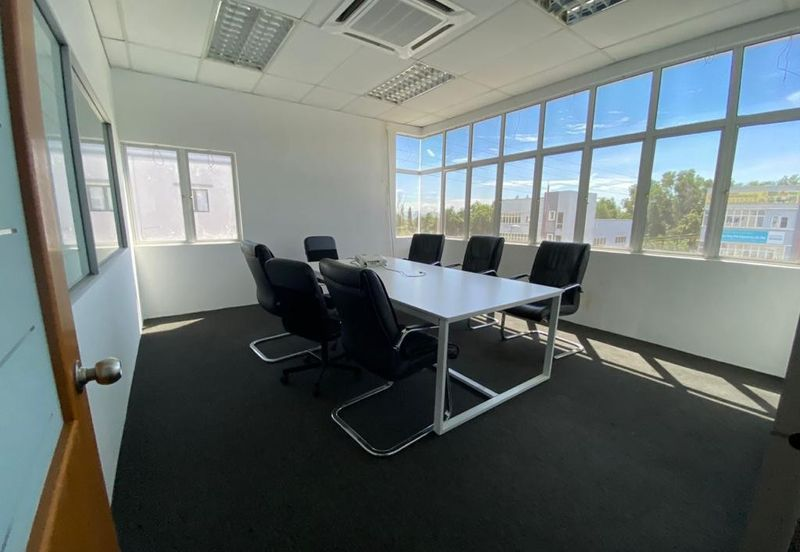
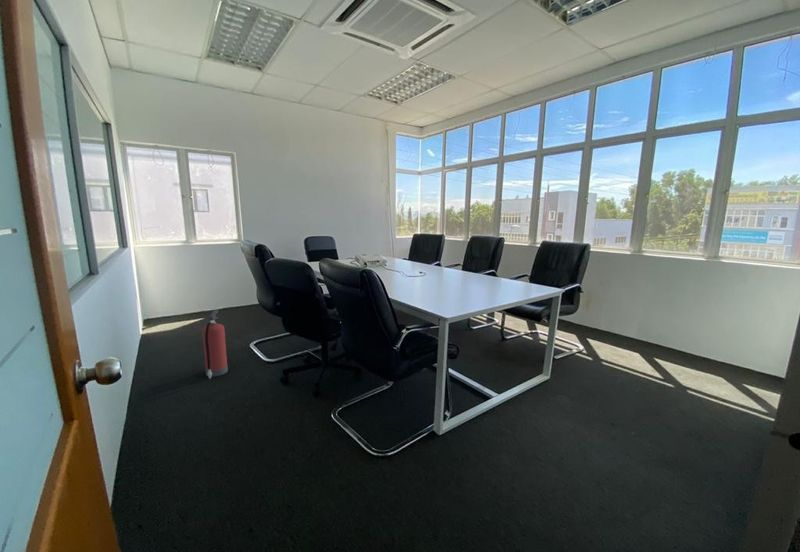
+ fire extinguisher (213, 344)
